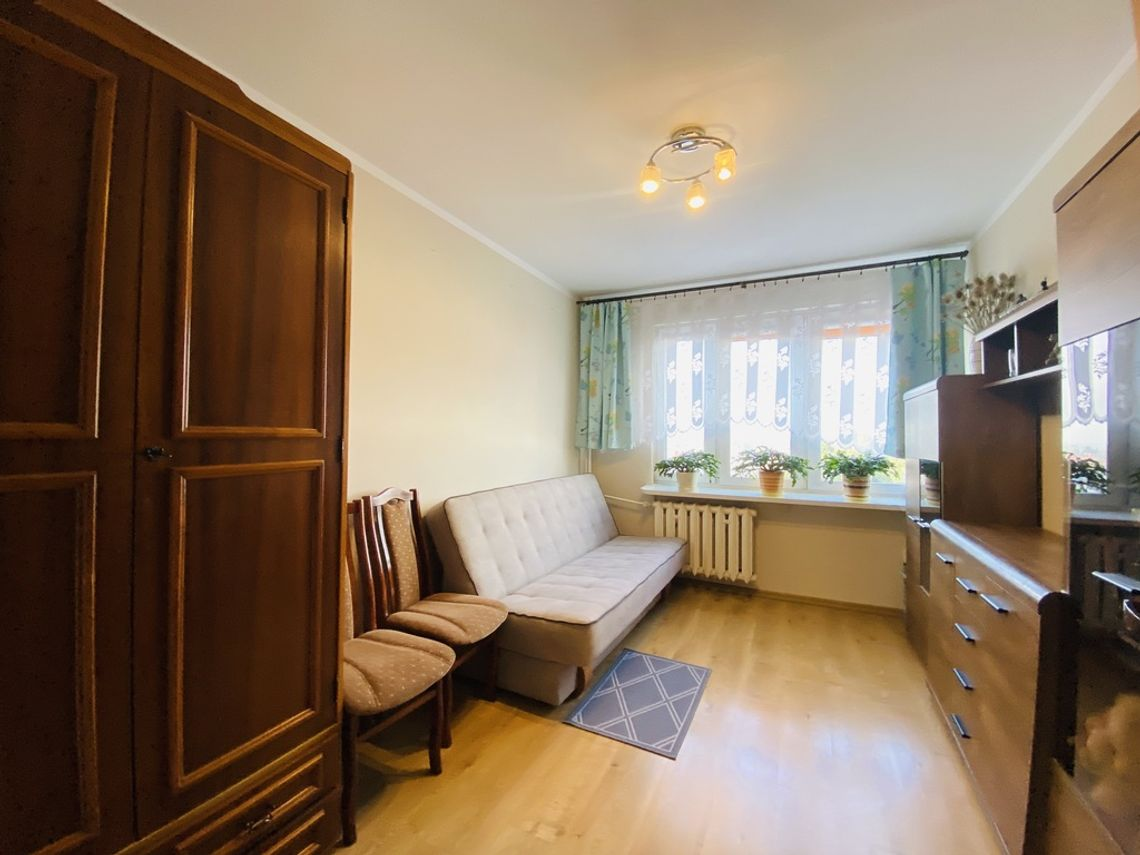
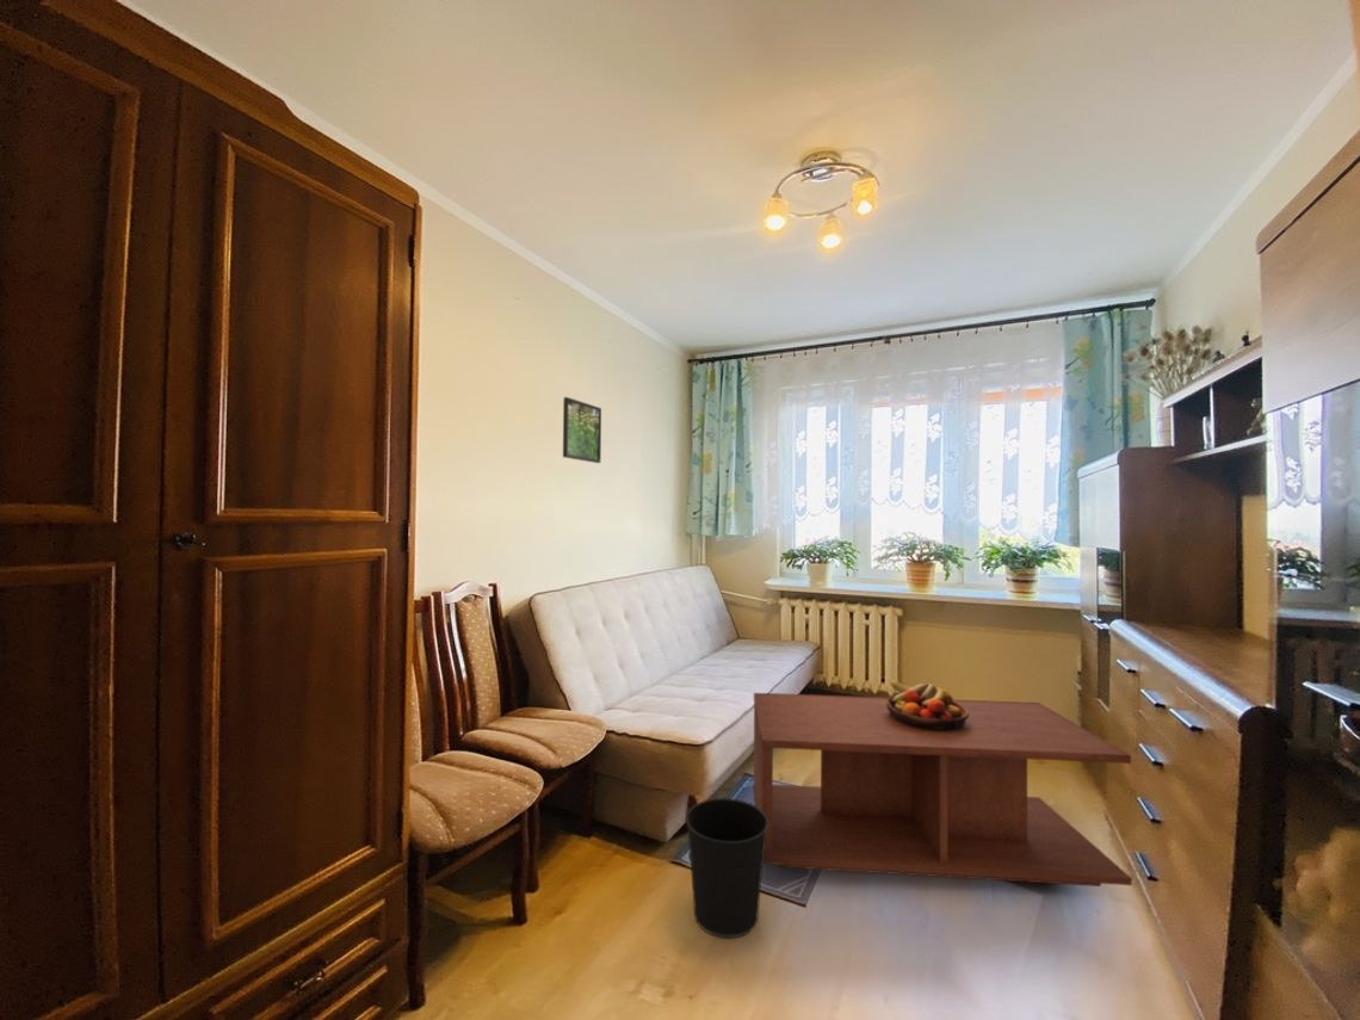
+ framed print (582, 431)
+ fruit bowl (925, 701)
+ coffee table (914, 781)
+ wastebasket (725, 866)
